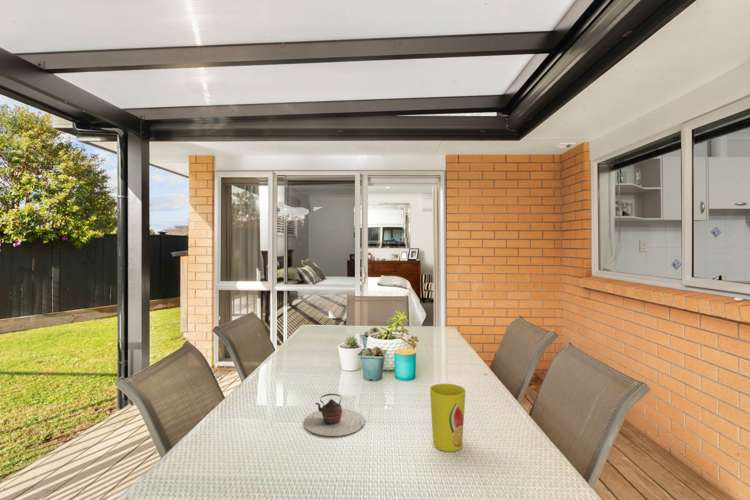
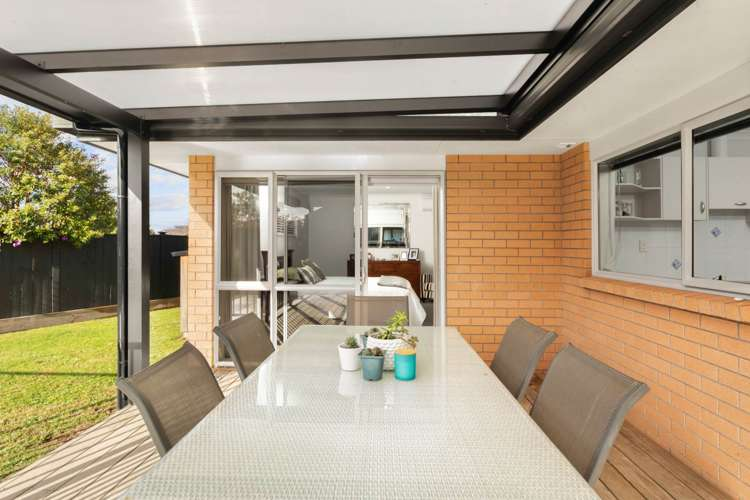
- cup (447, 416)
- teapot (334, 407)
